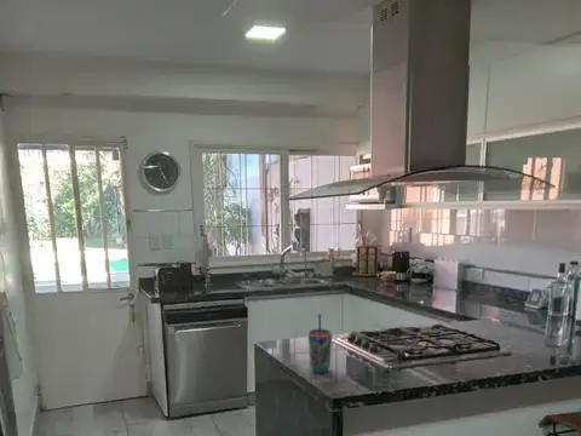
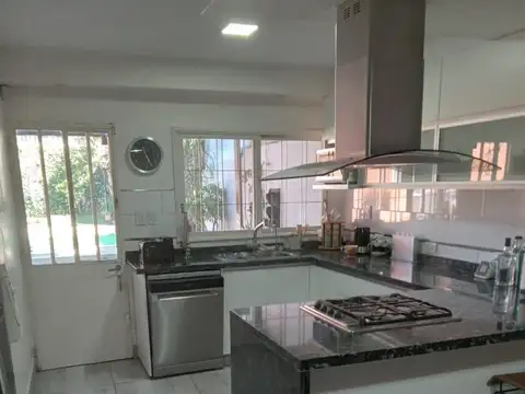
- cup (320, 342)
